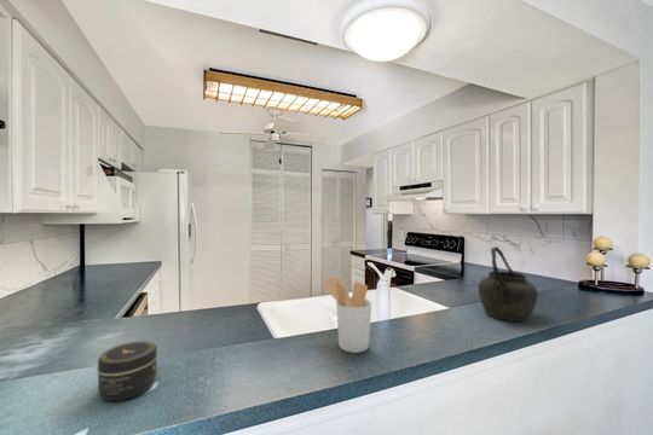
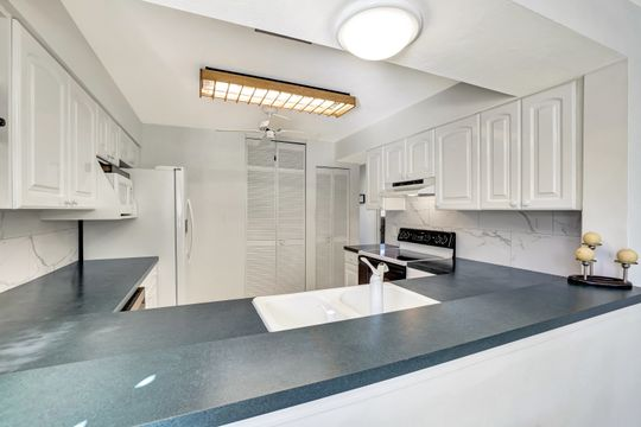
- utensil holder (346, 311)
- kettle (502, 282)
- jar (128, 369)
